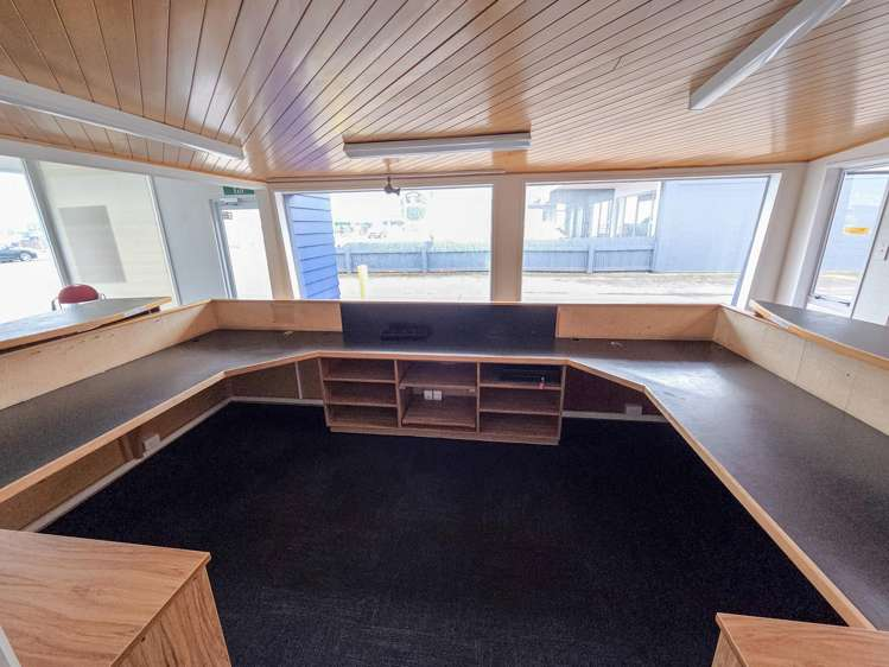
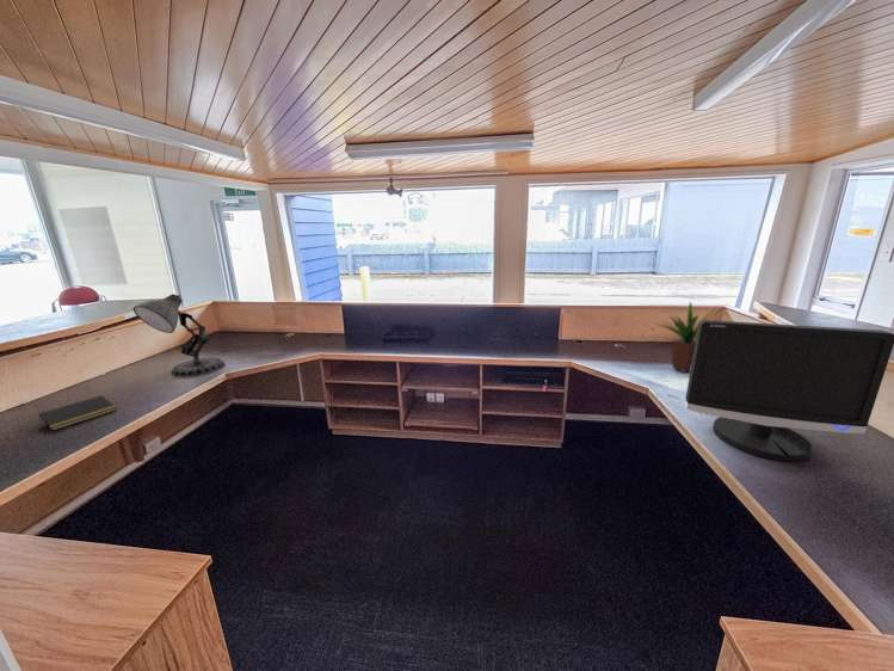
+ notepad (79, 411)
+ potted plant (685, 336)
+ desk lamp (187, 331)
+ monitor (771, 383)
